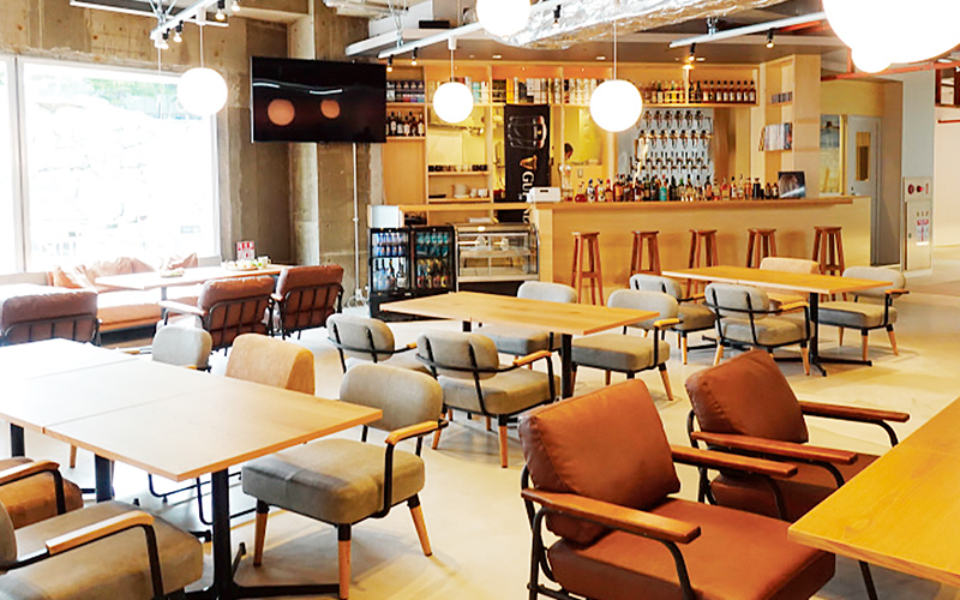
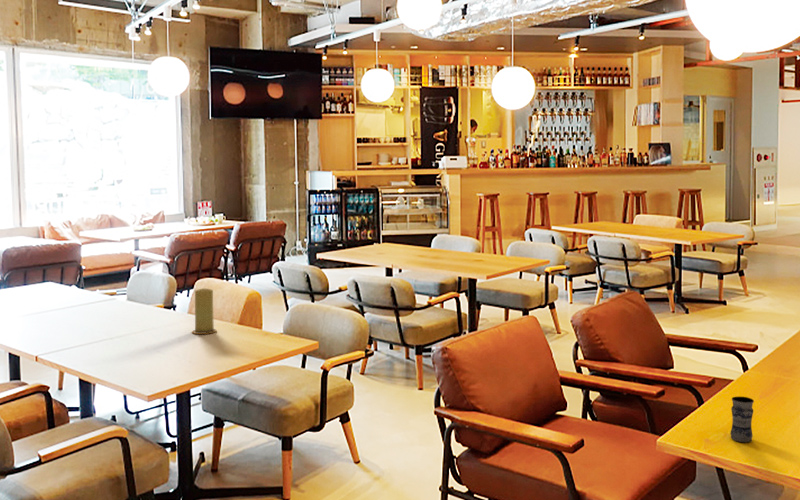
+ jar (742, 419)
+ candle (203, 310)
